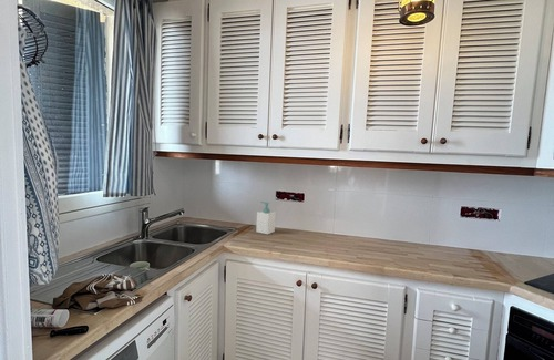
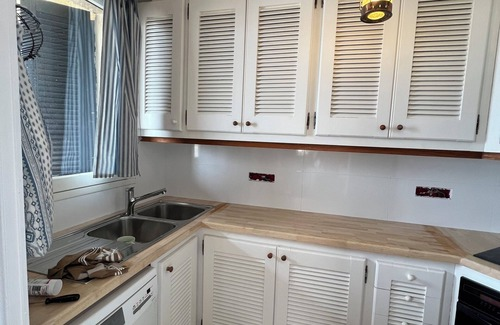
- soap bottle (266, 216)
